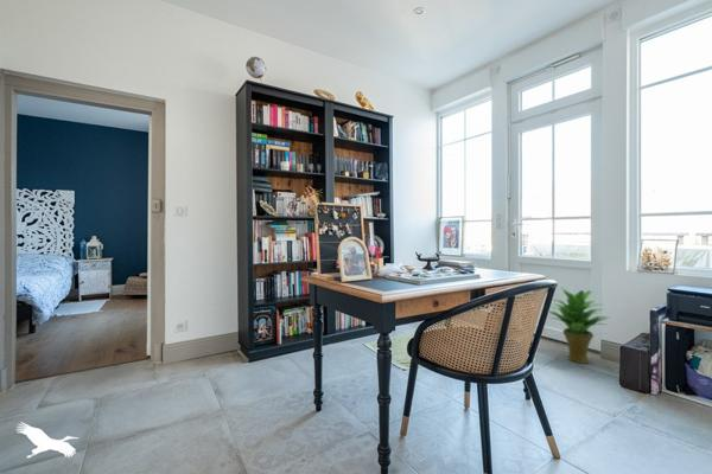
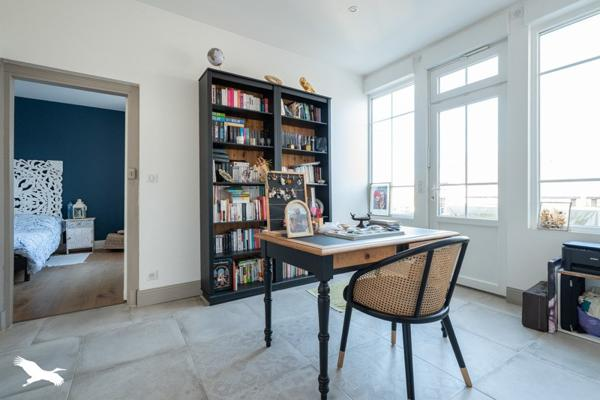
- potted plant (578, 324)
